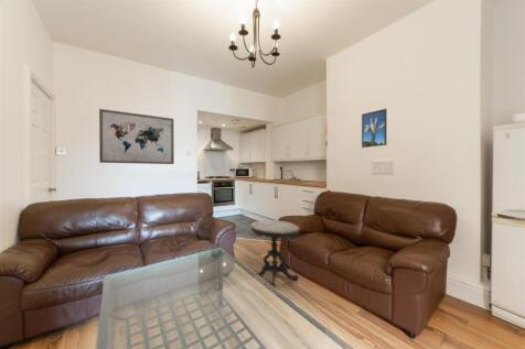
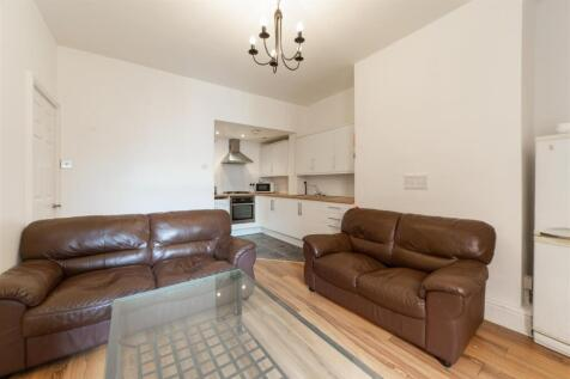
- wall art (139, 139)
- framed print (373, 129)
- side table (274, 251)
